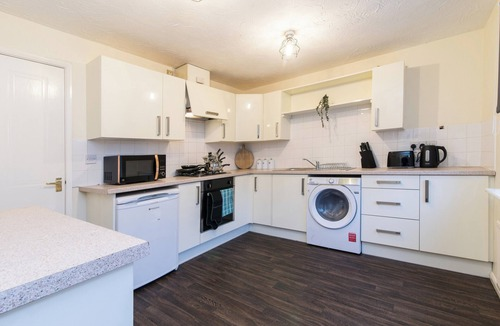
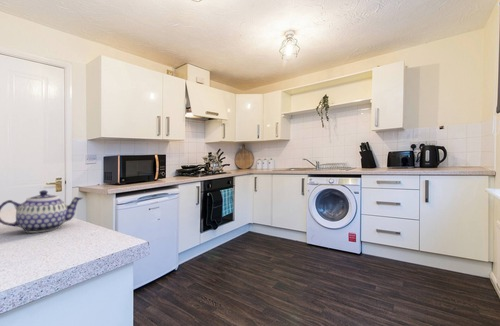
+ teapot (43, 209)
